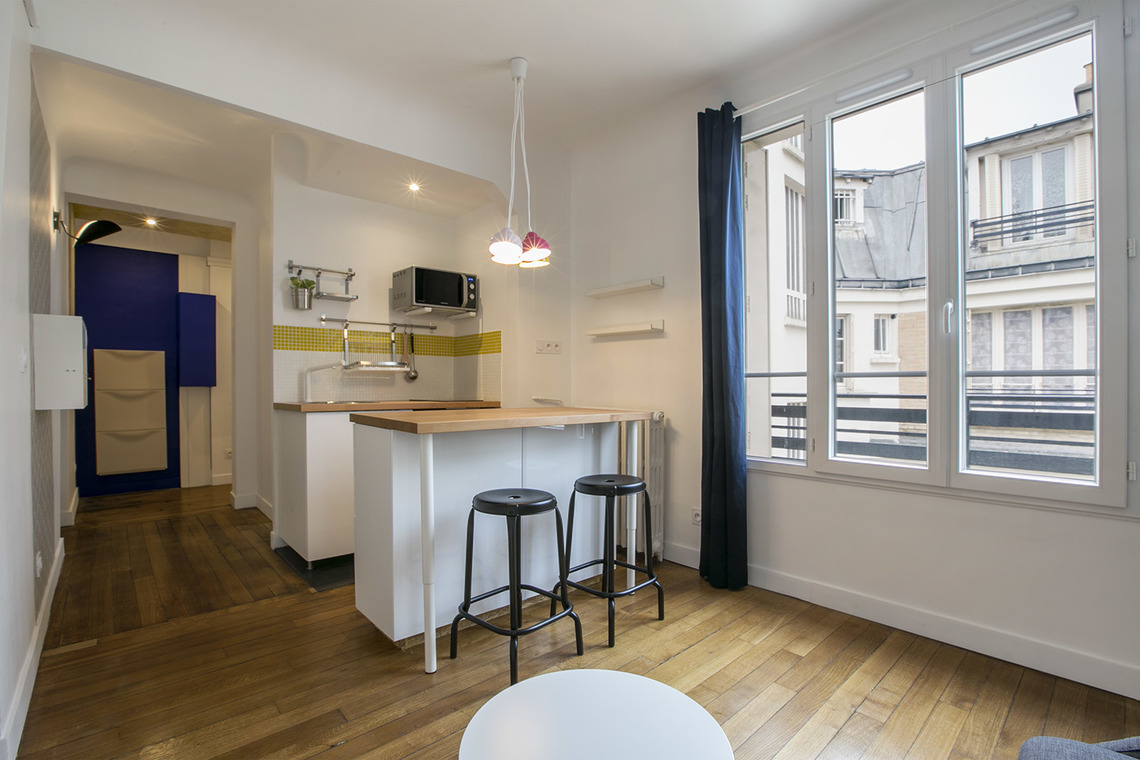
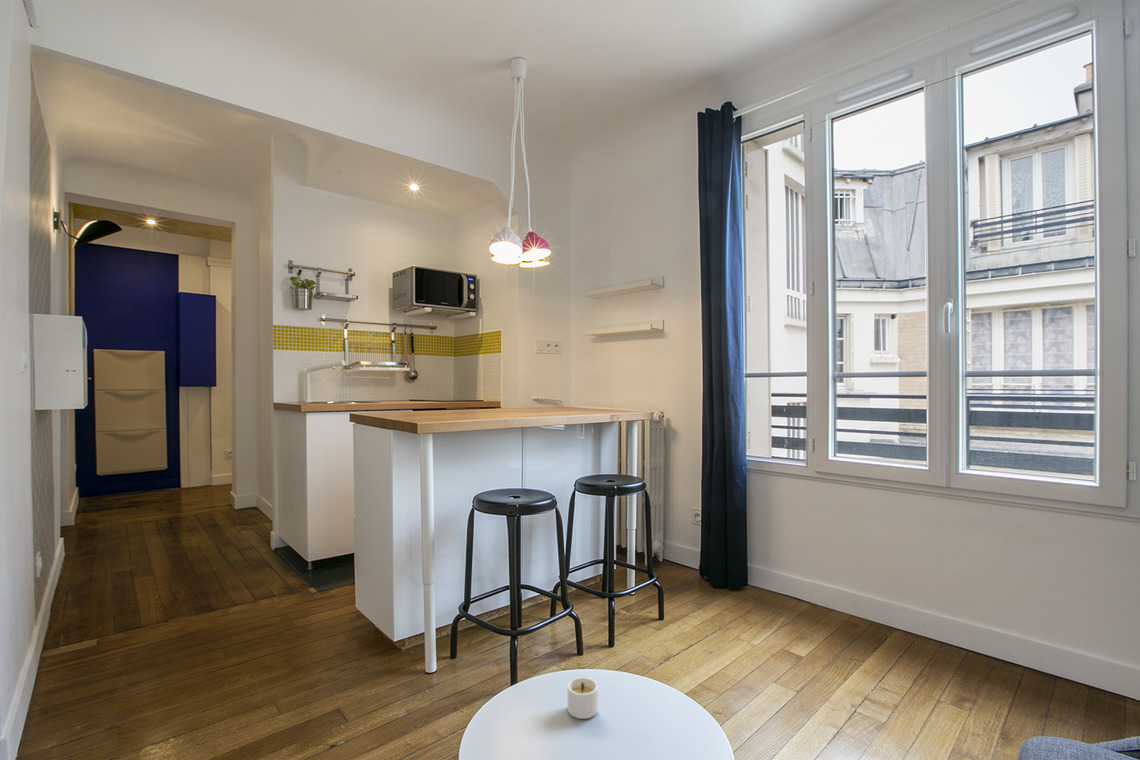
+ candle (584, 700)
